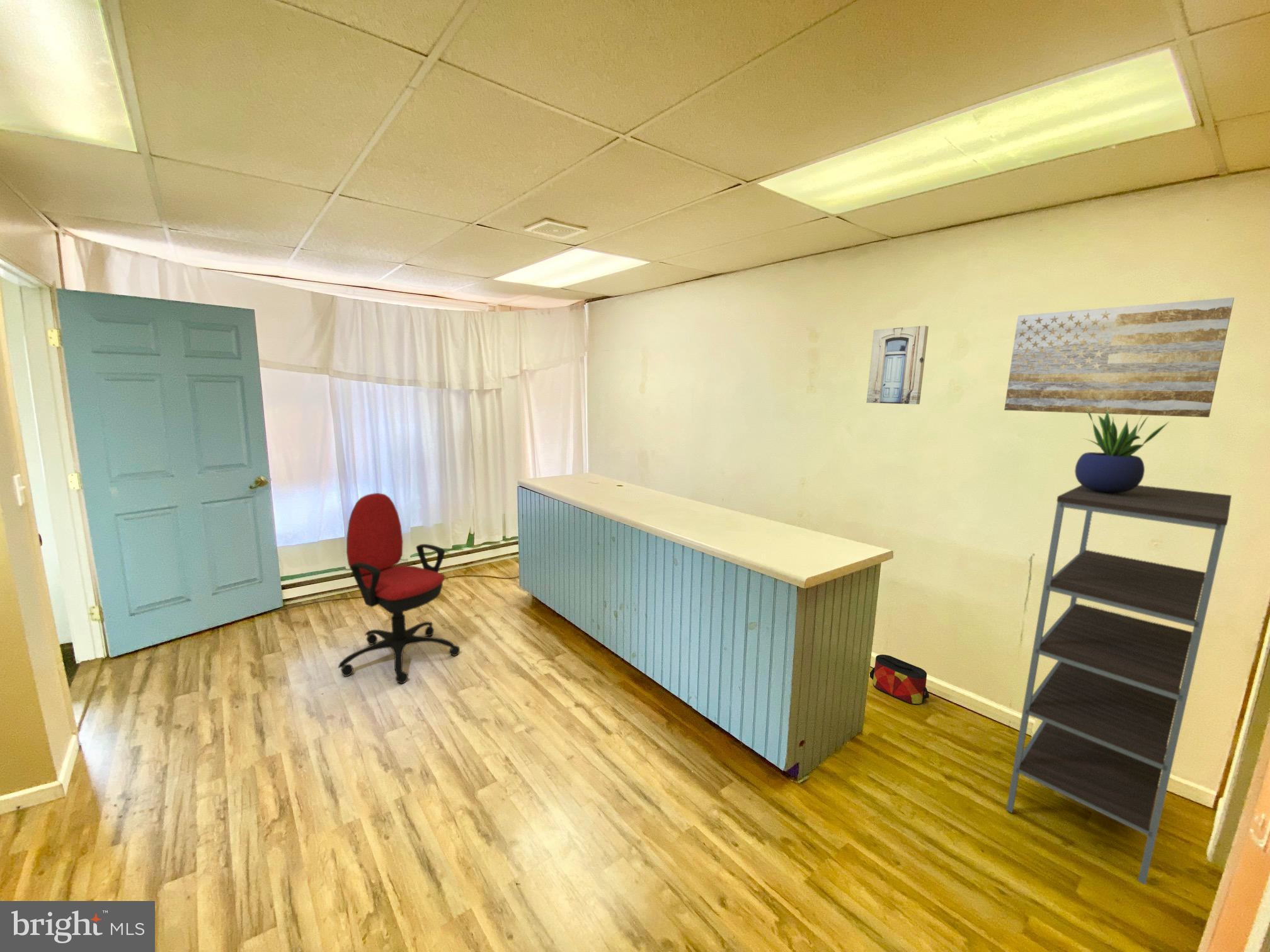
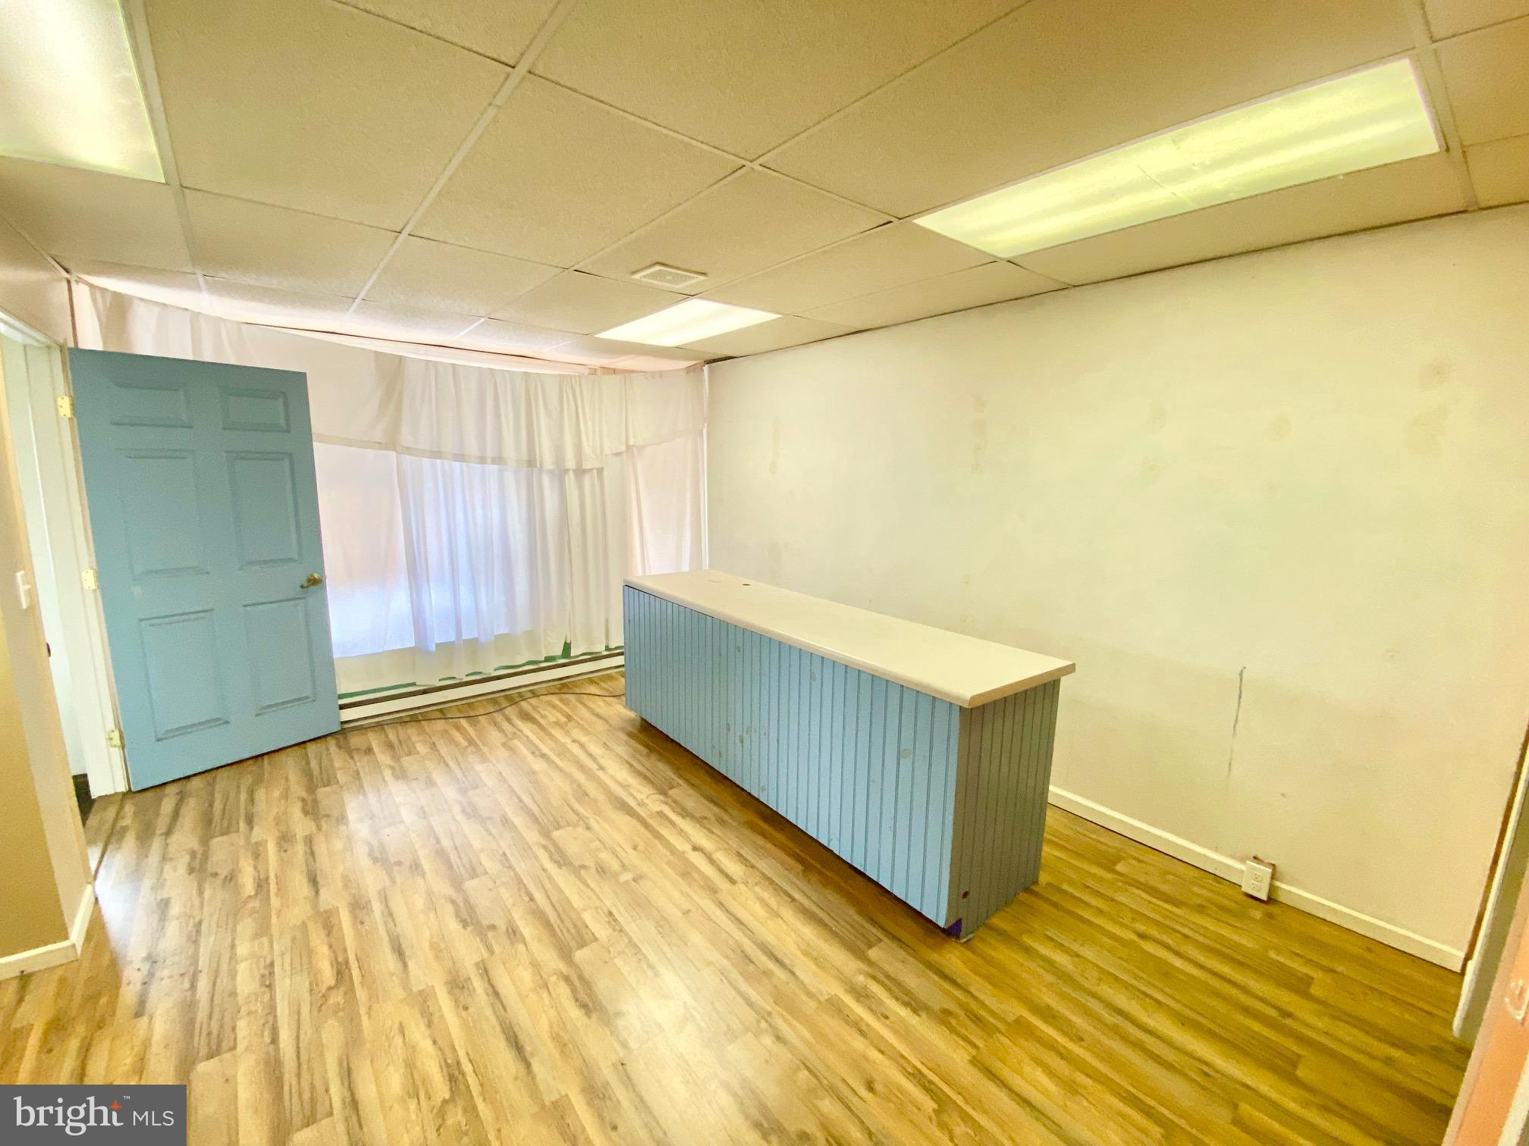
- bag (898, 676)
- potted plant (1118, 450)
- wall art (1104, 361)
- wall art (896, 366)
- shelving unit (1116, 657)
- office chair (392, 579)
